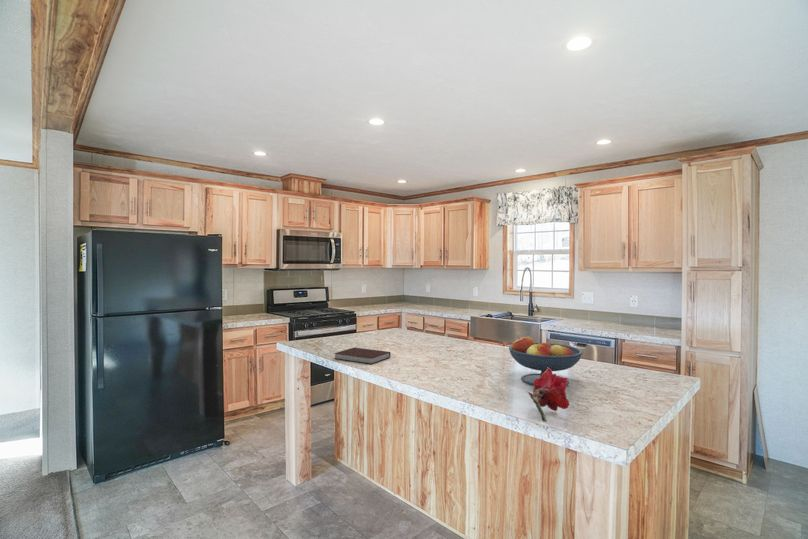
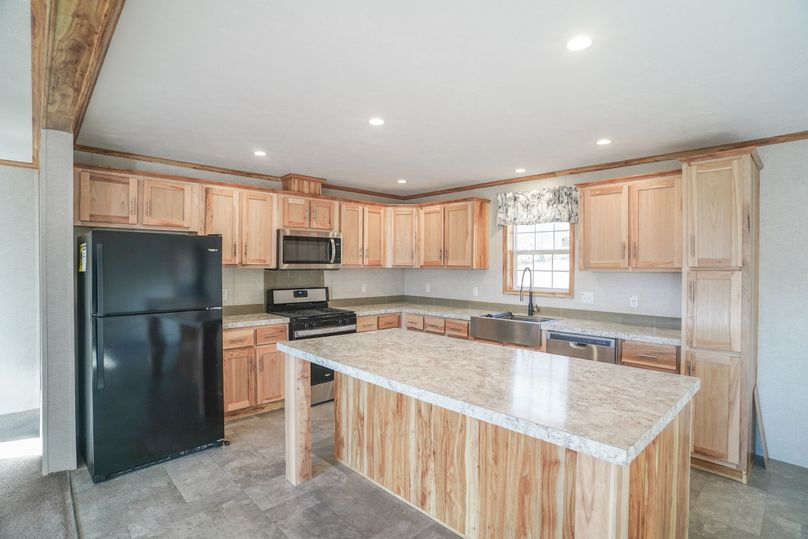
- fruit bowl (544, 359)
- notebook (362, 355)
- flower (541, 392)
